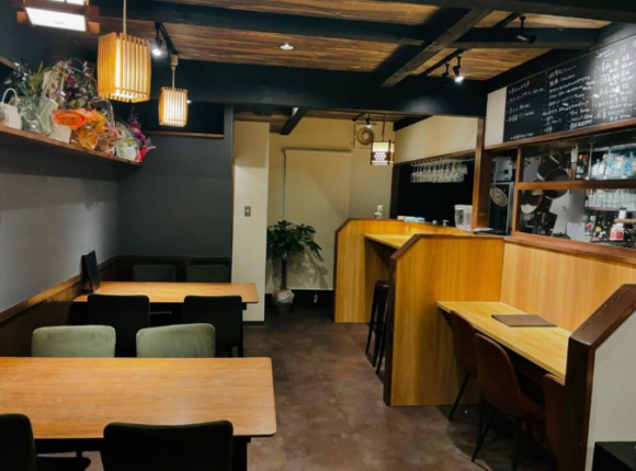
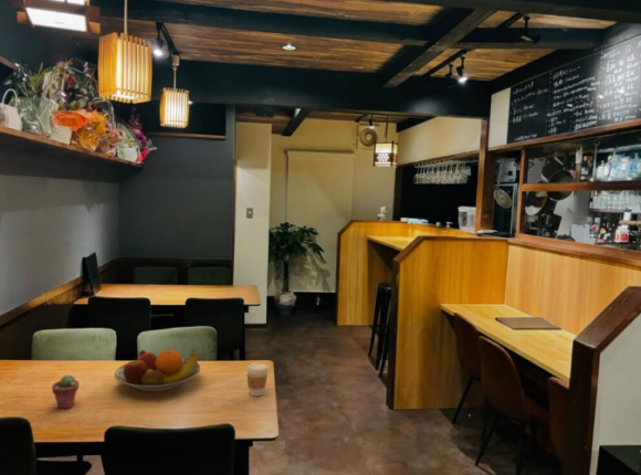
+ fruit bowl (158, 367)
+ coffee cup (256, 379)
+ potted succulent (65, 390)
